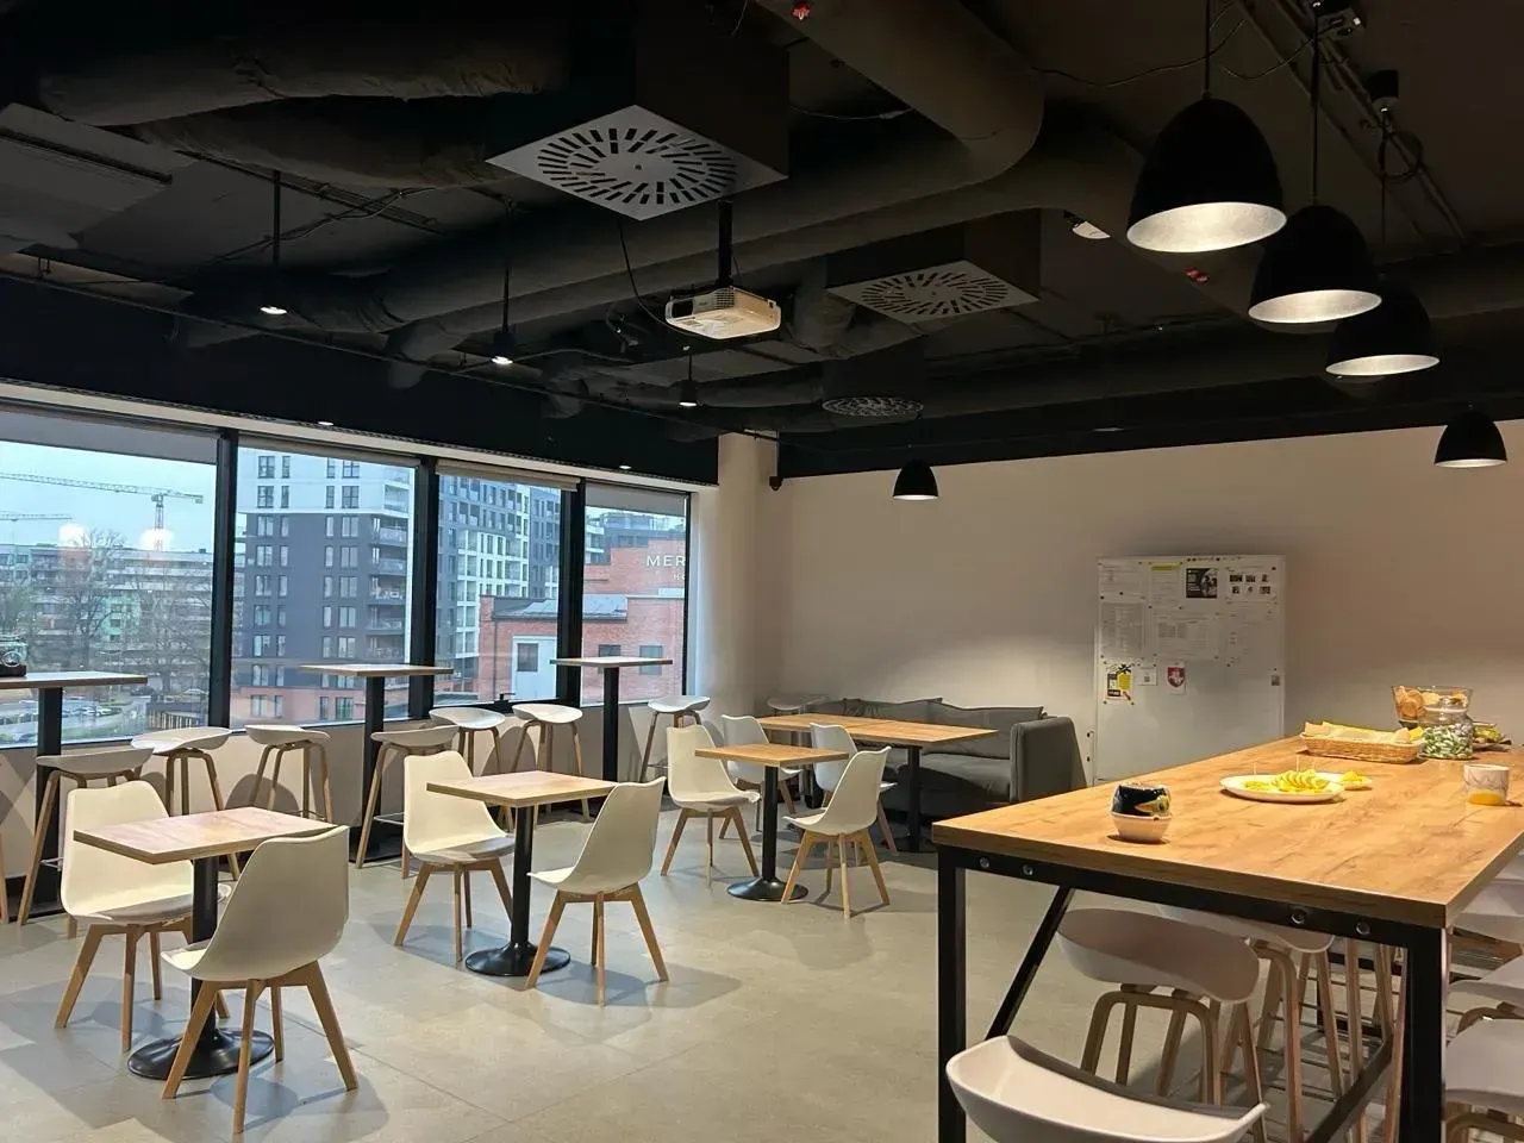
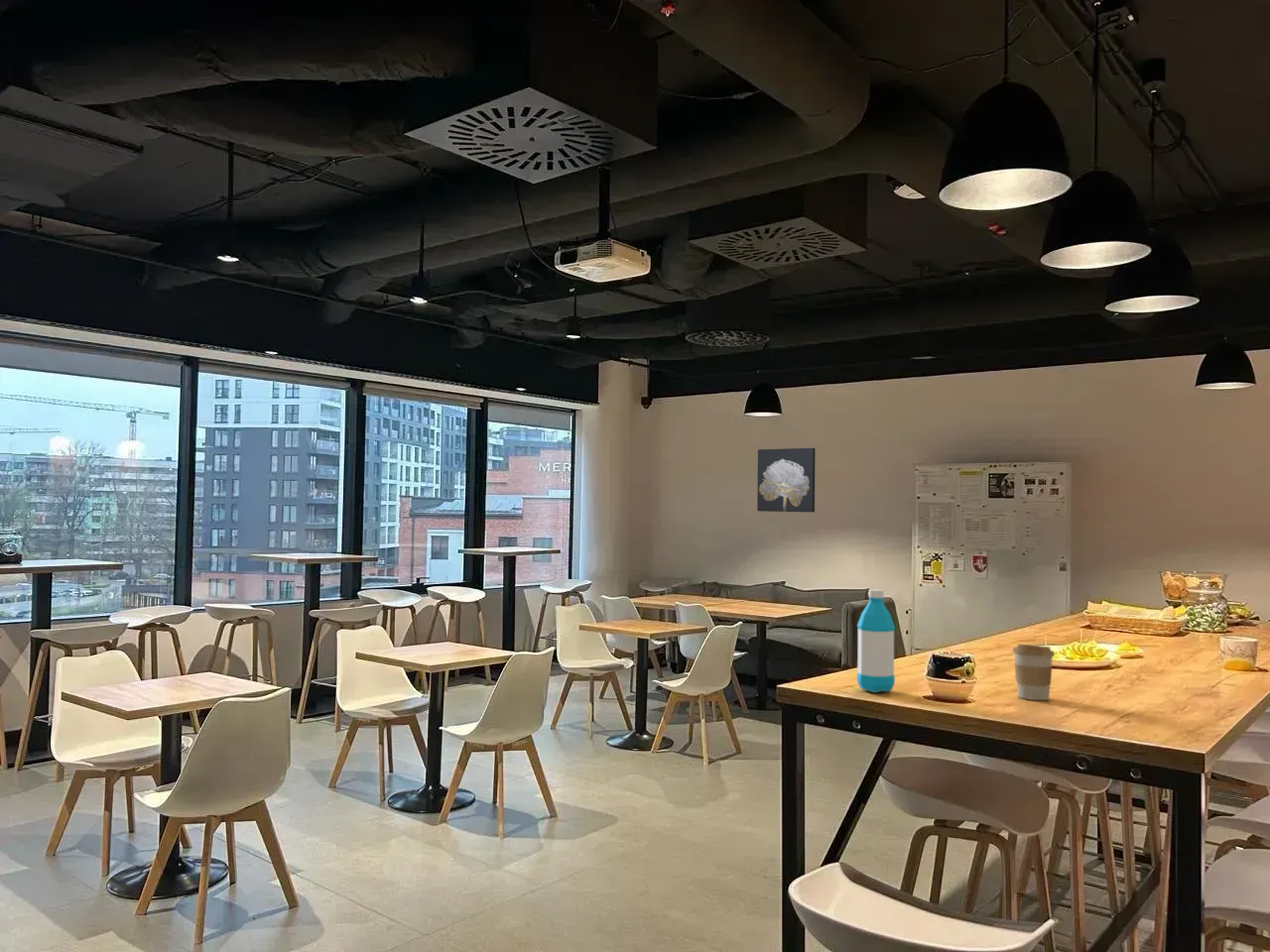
+ wall art (786, 480)
+ coffee cup (1033, 670)
+ water bottle (875, 640)
